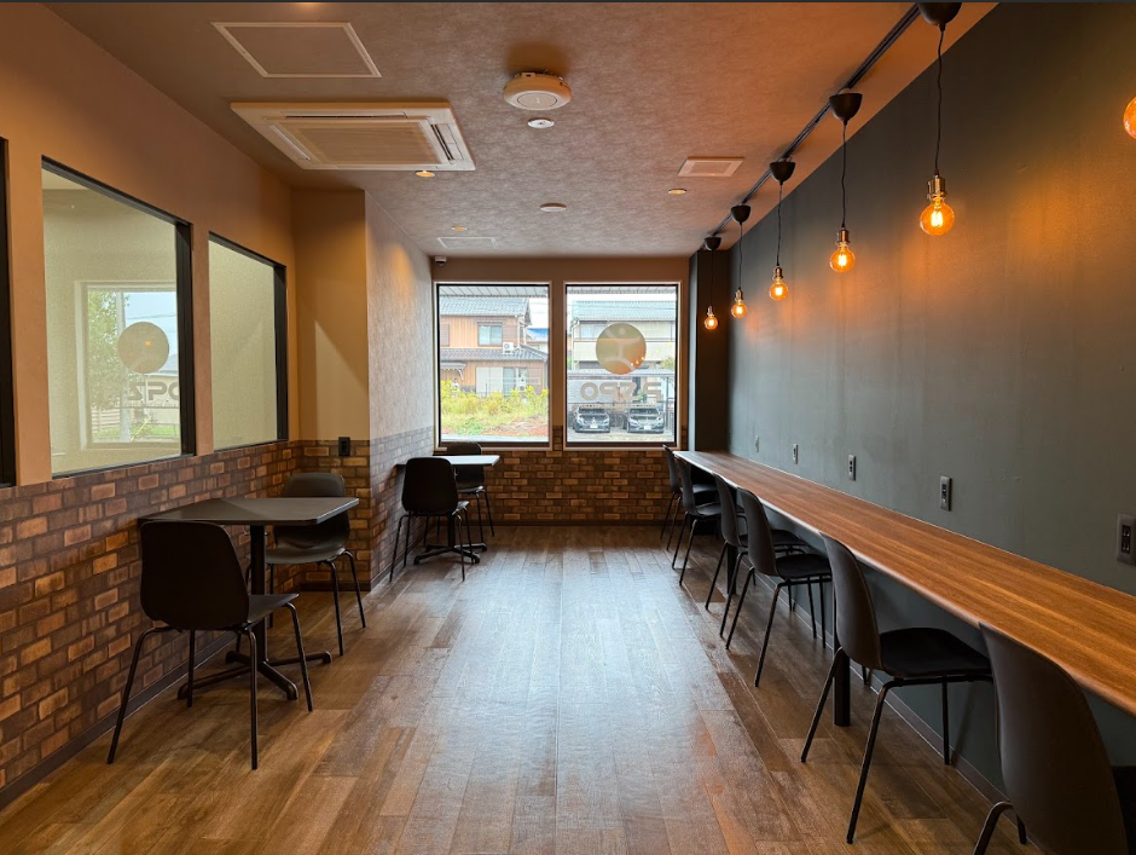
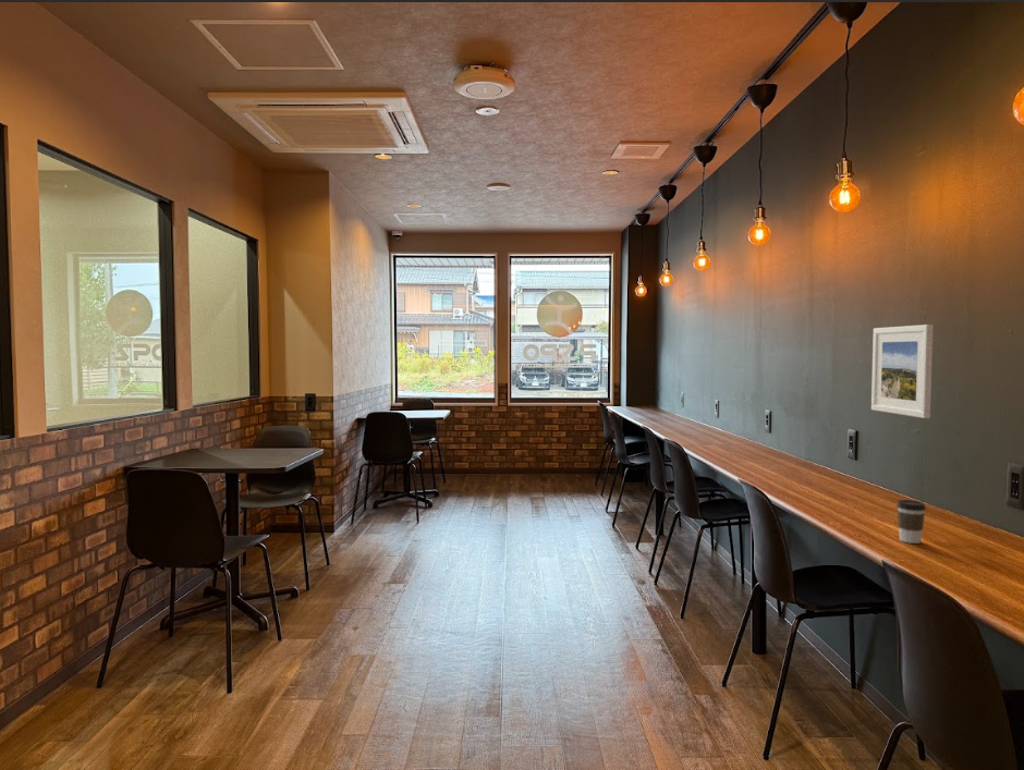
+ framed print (900, 370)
+ coffee cup (911, 521)
